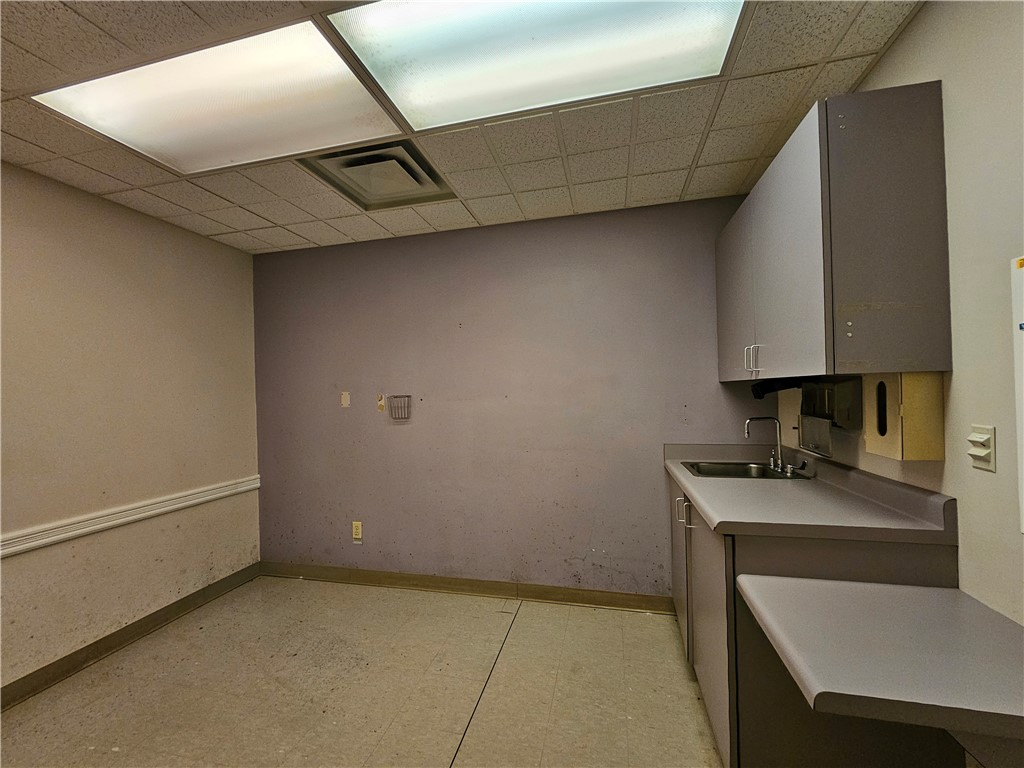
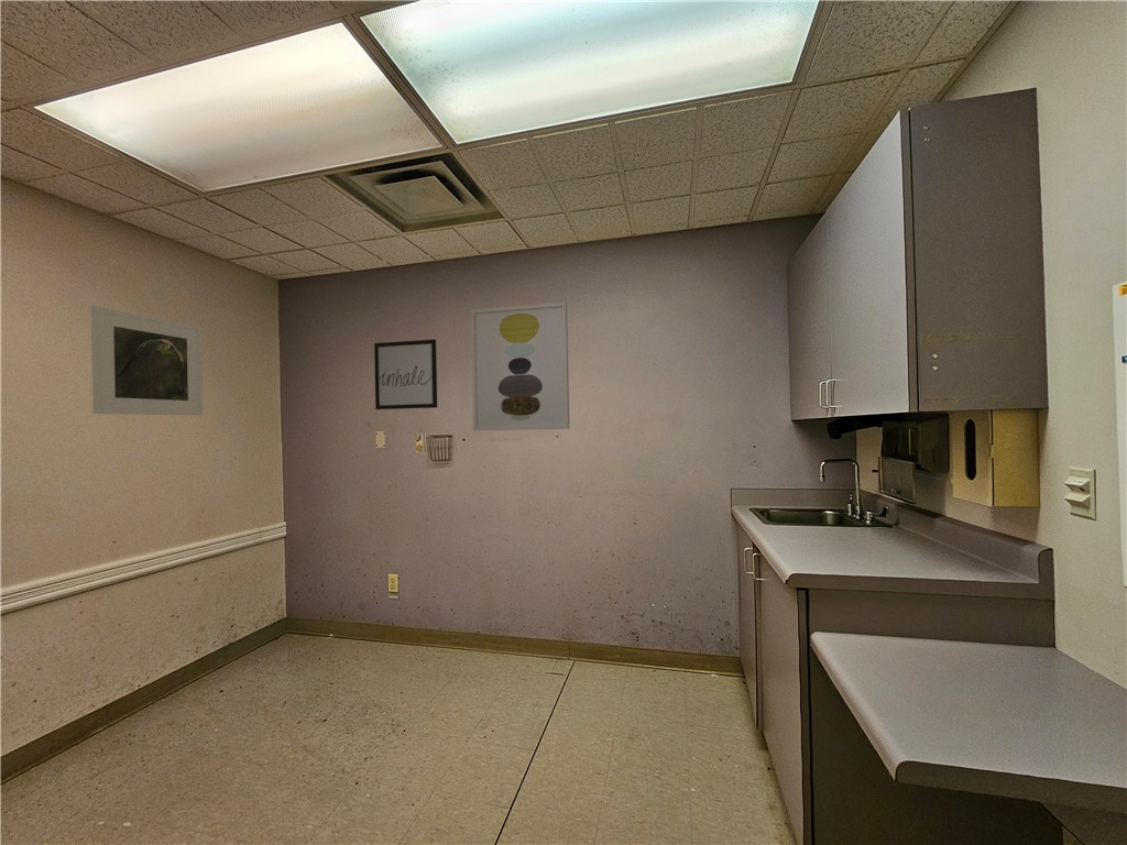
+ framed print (152, 365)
+ wall art (405, 374)
+ wall art (518, 367)
